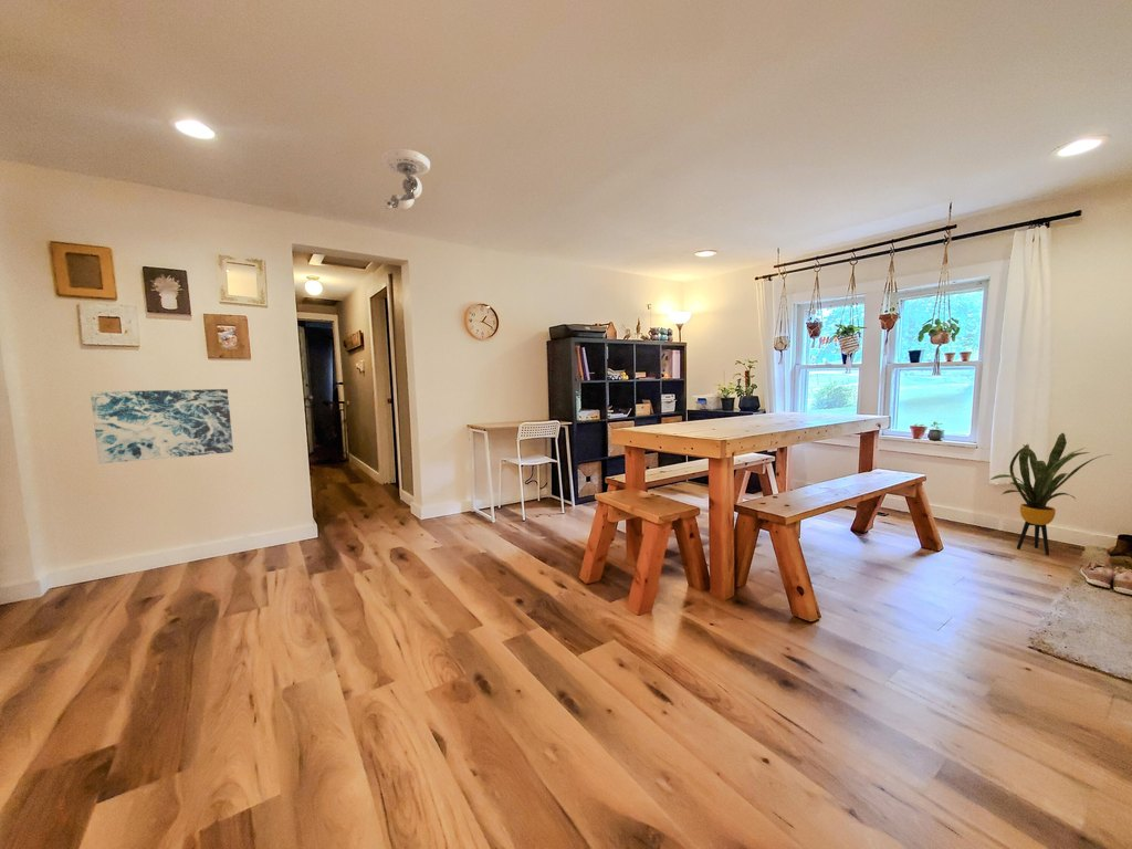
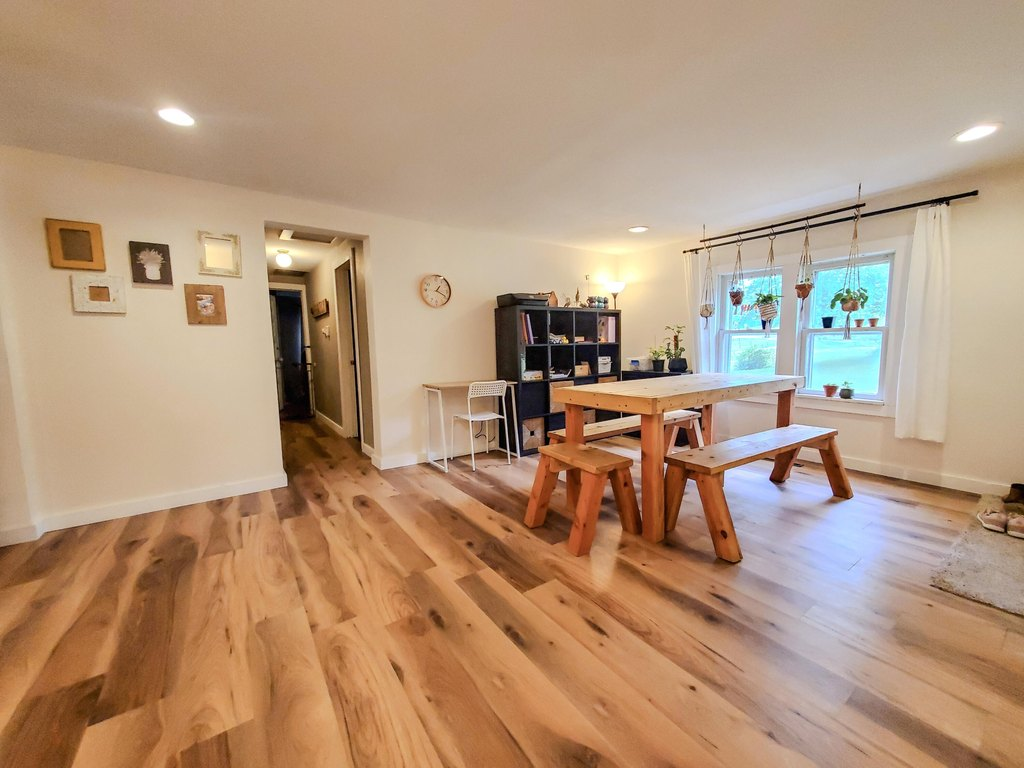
- security camera (407, 184)
- house plant (1047, 494)
- wall art (167, 423)
